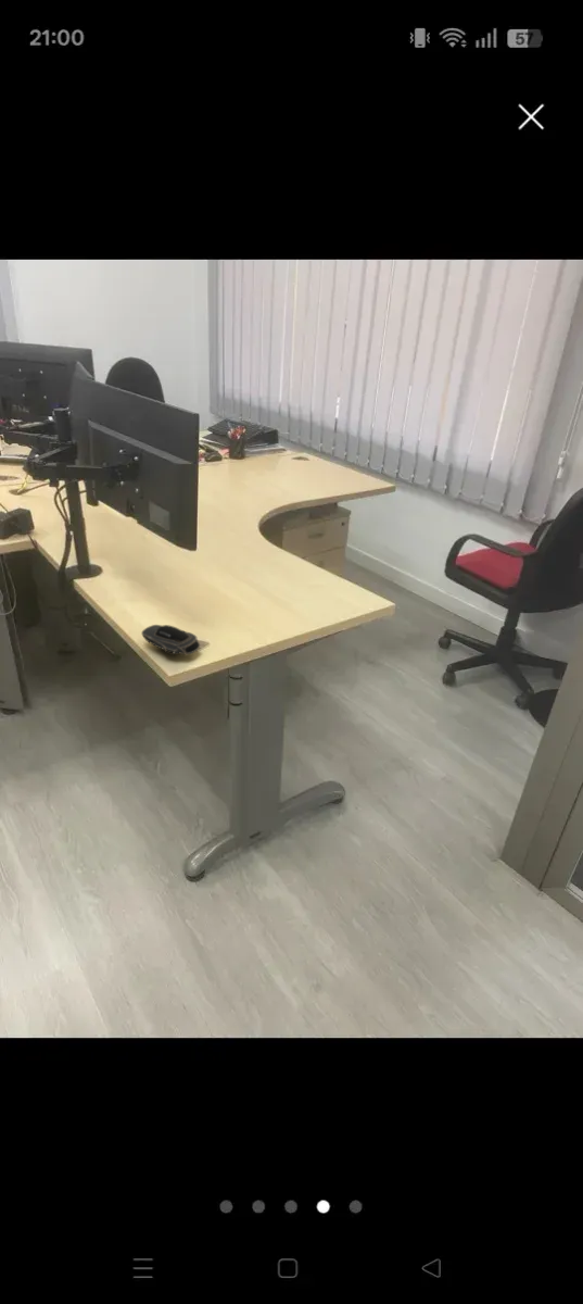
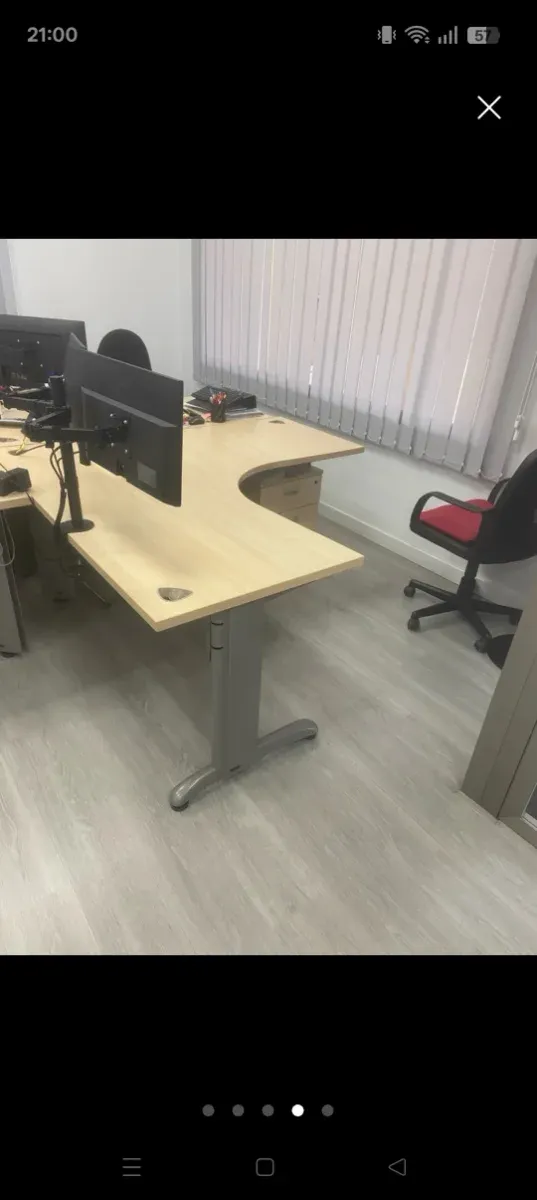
- computer mouse (170, 638)
